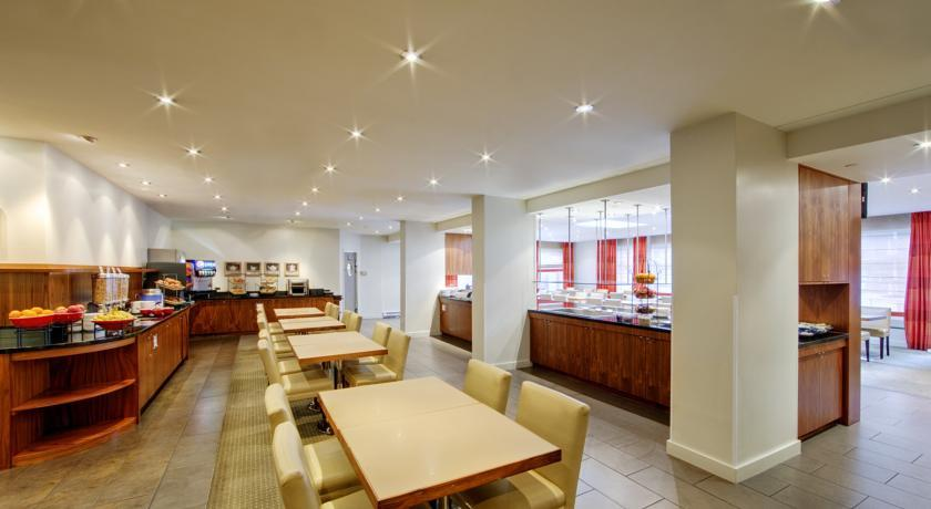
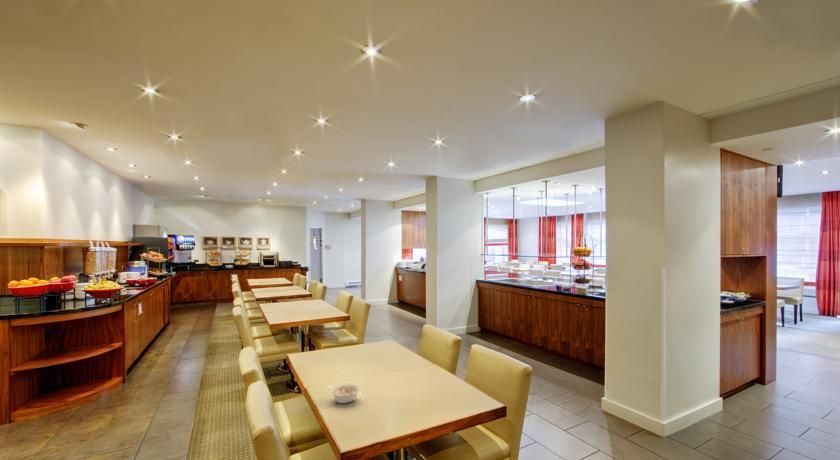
+ legume (344, 393)
